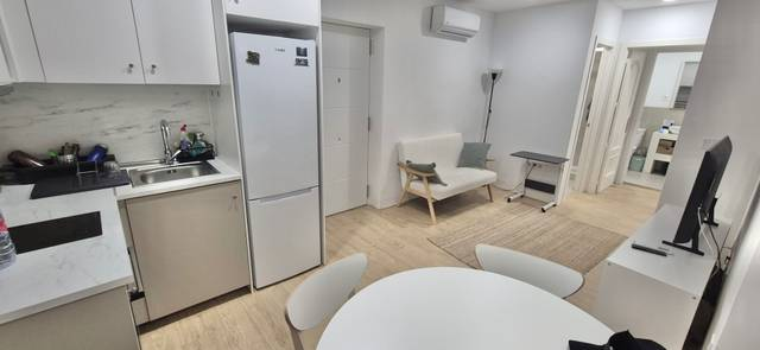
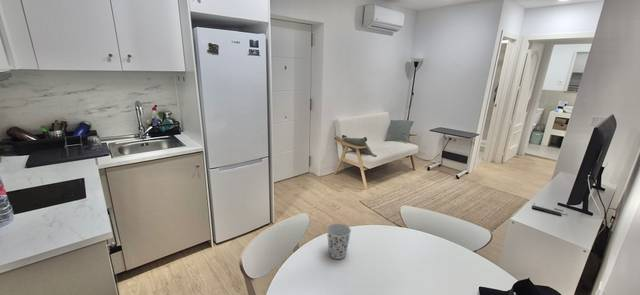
+ cup (338, 241)
